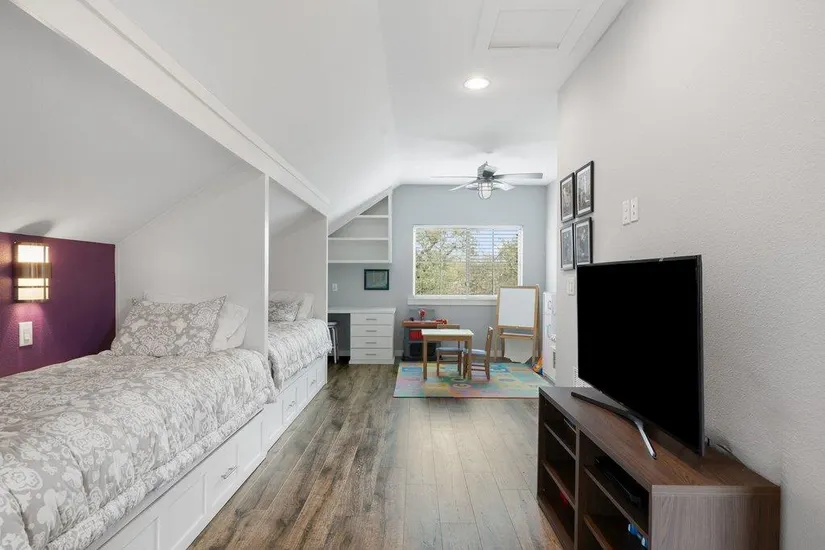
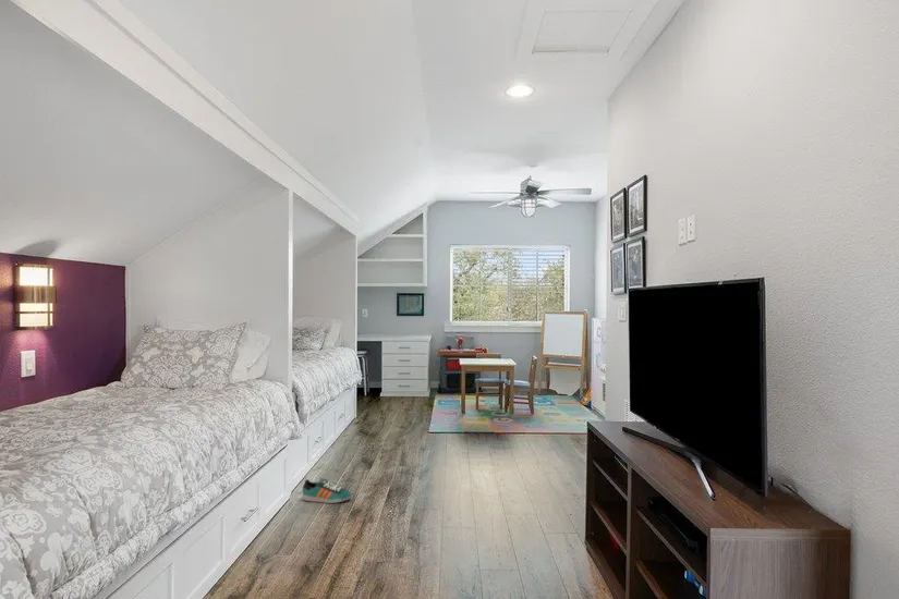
+ sneaker (326, 489)
